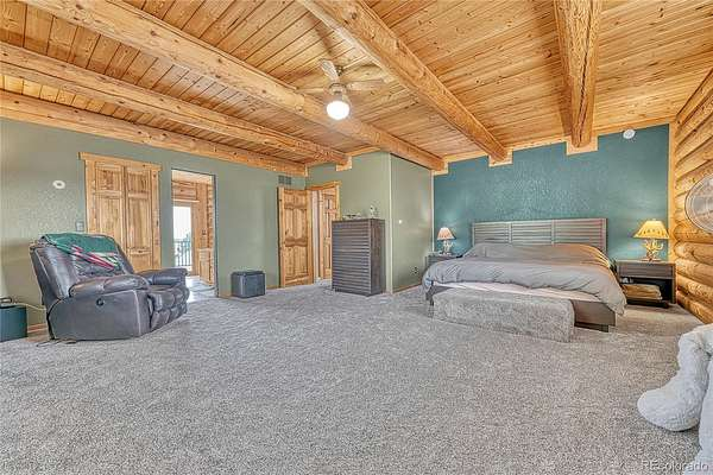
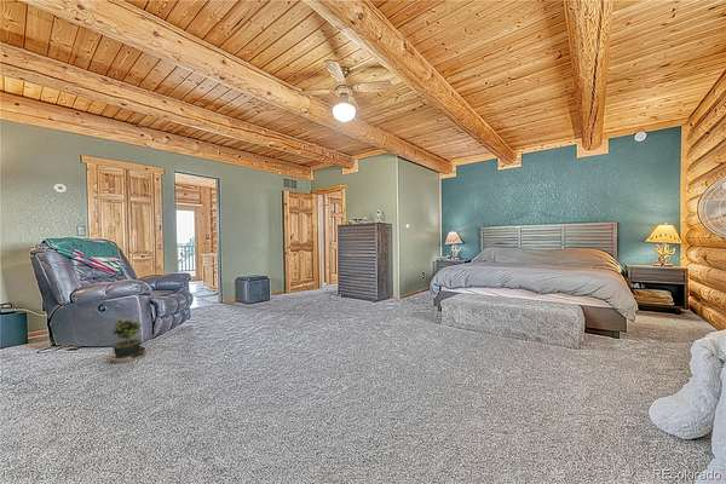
+ potted plant (126, 336)
